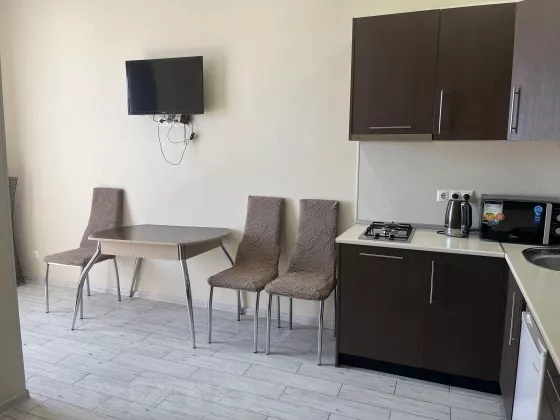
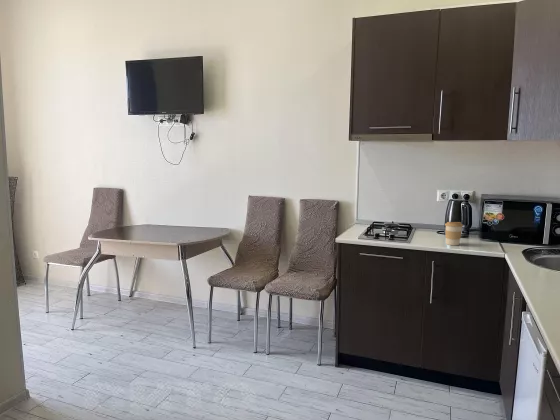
+ coffee cup (453, 232)
